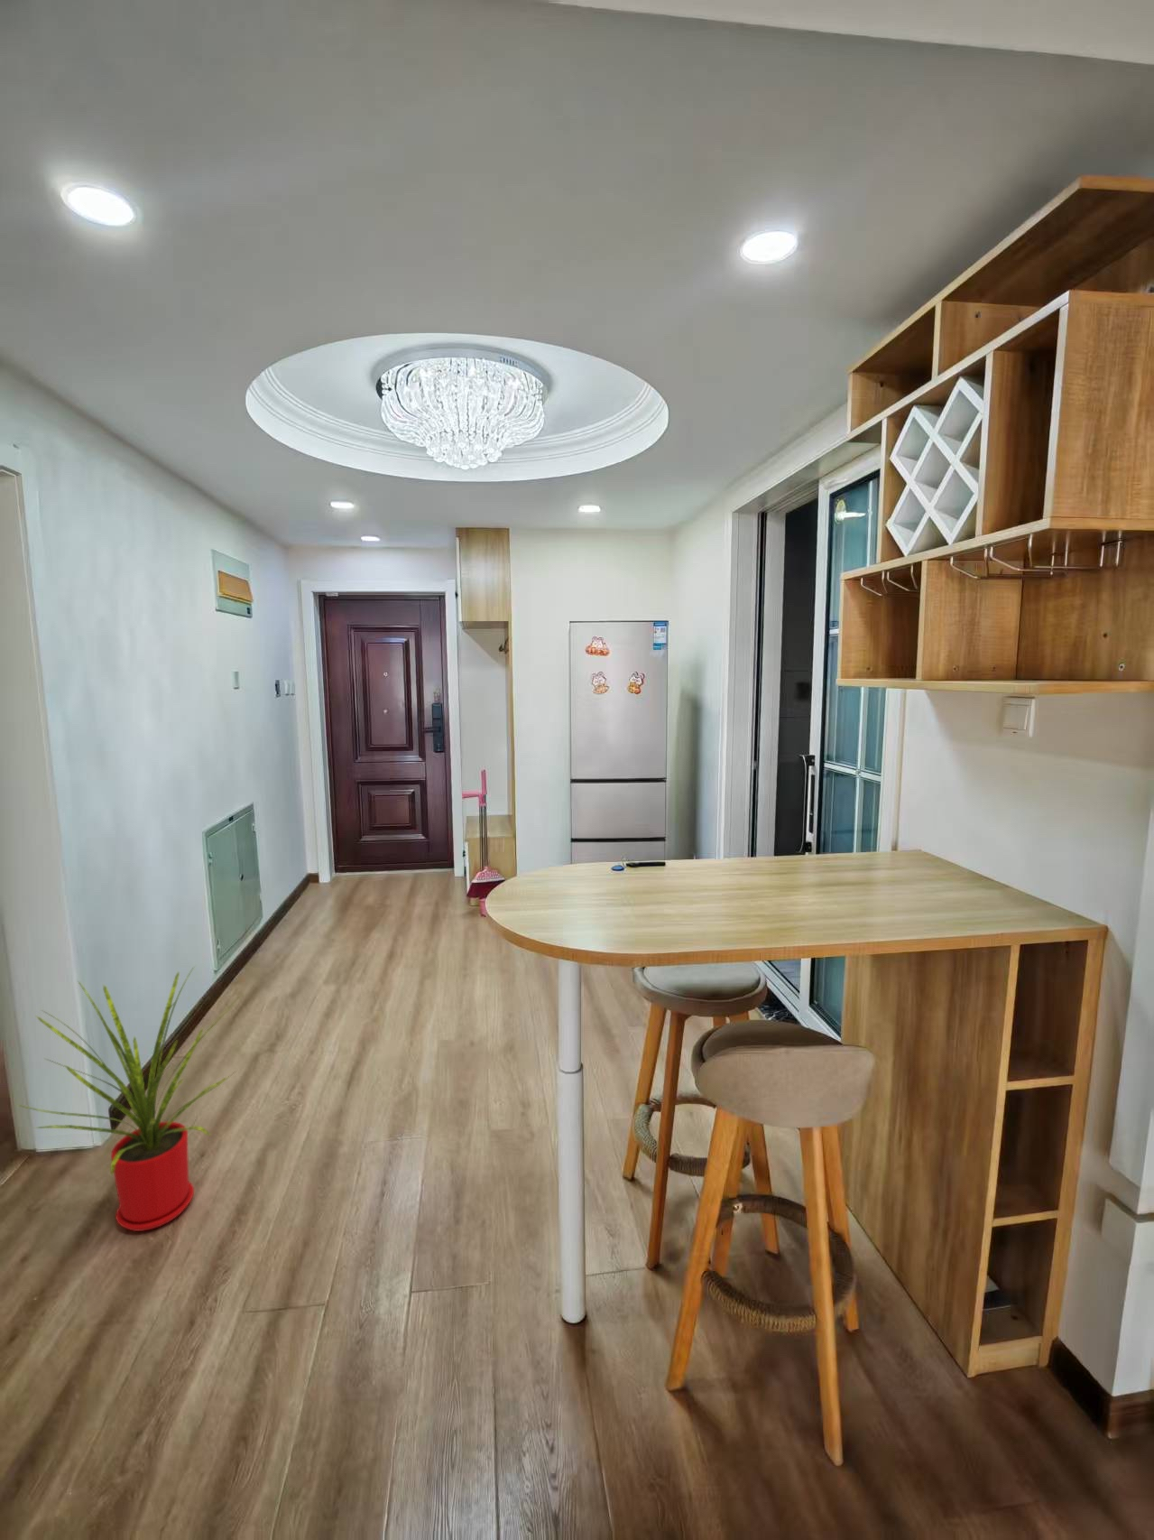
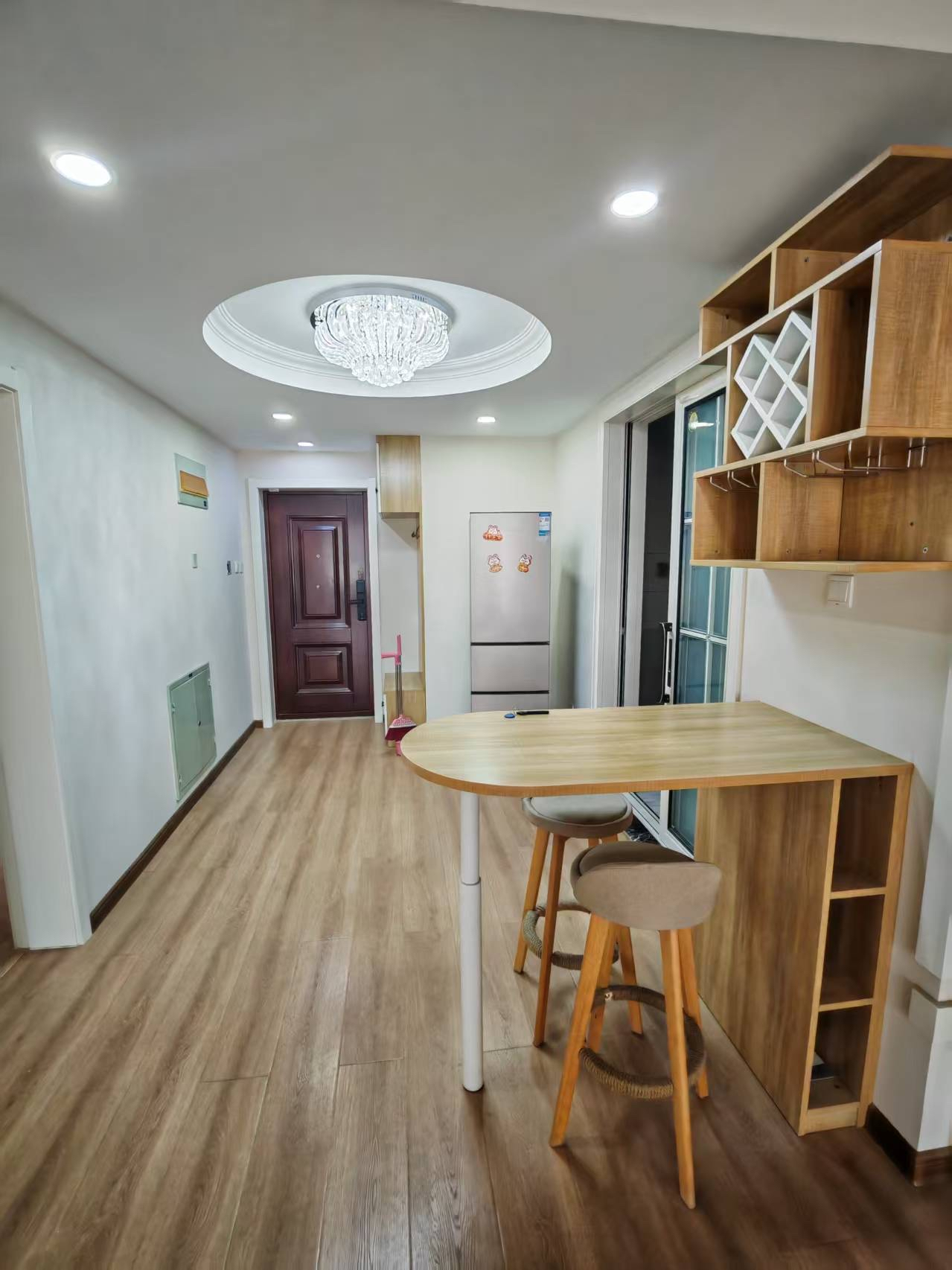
- house plant (148, 1096)
